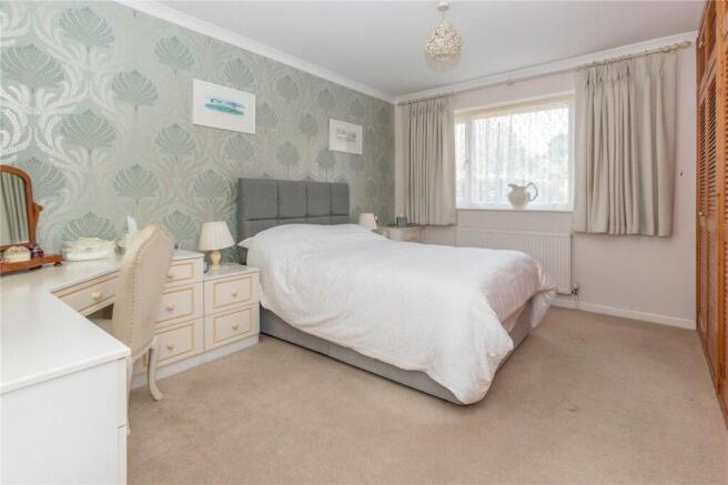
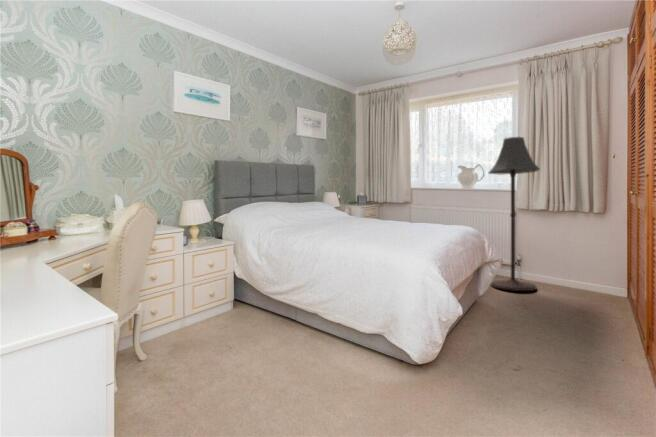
+ floor lamp (512, 212)
